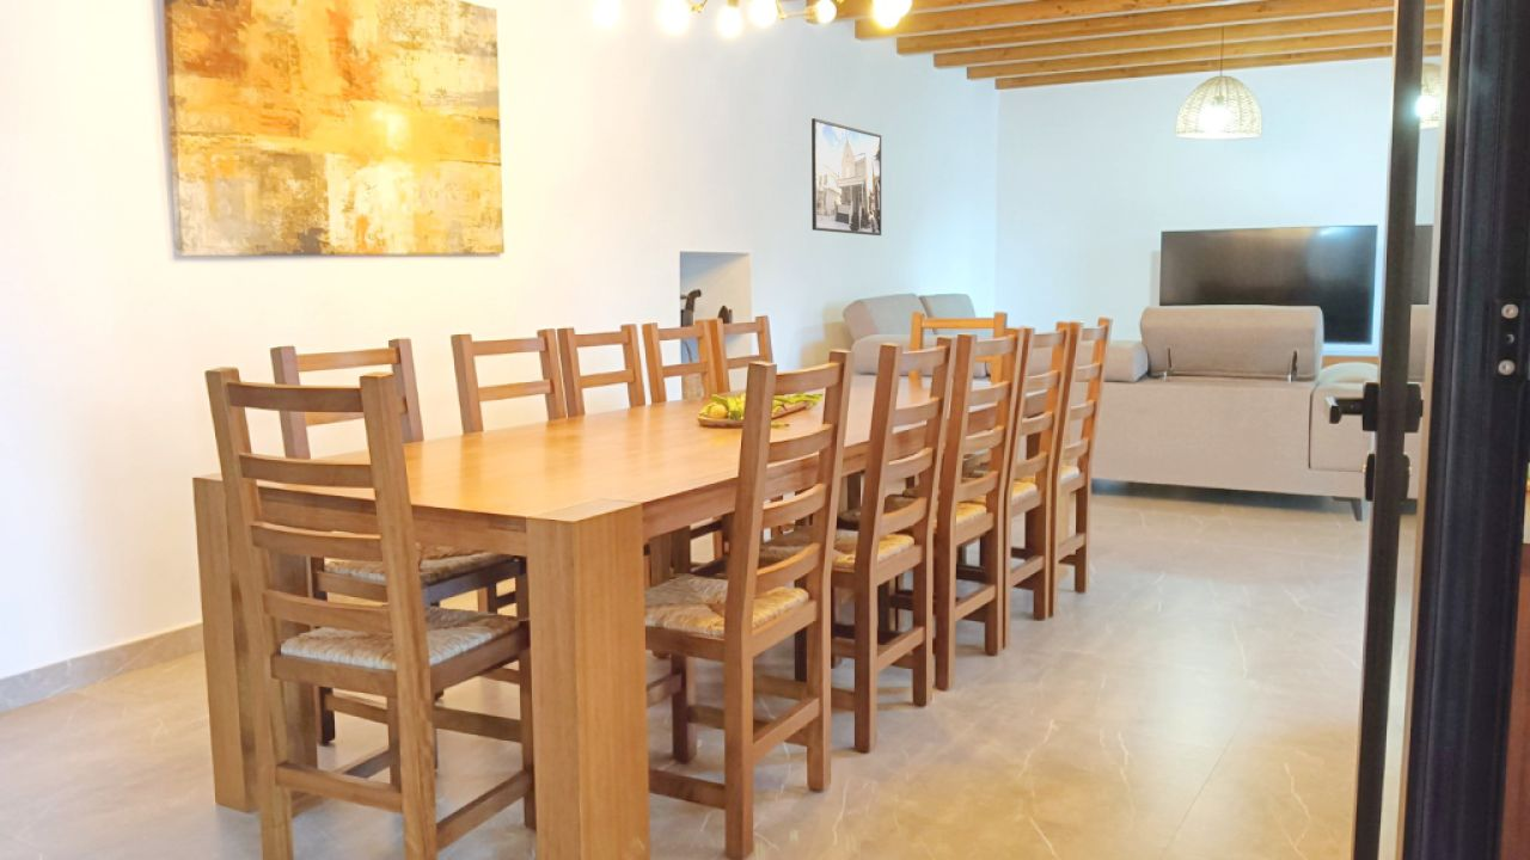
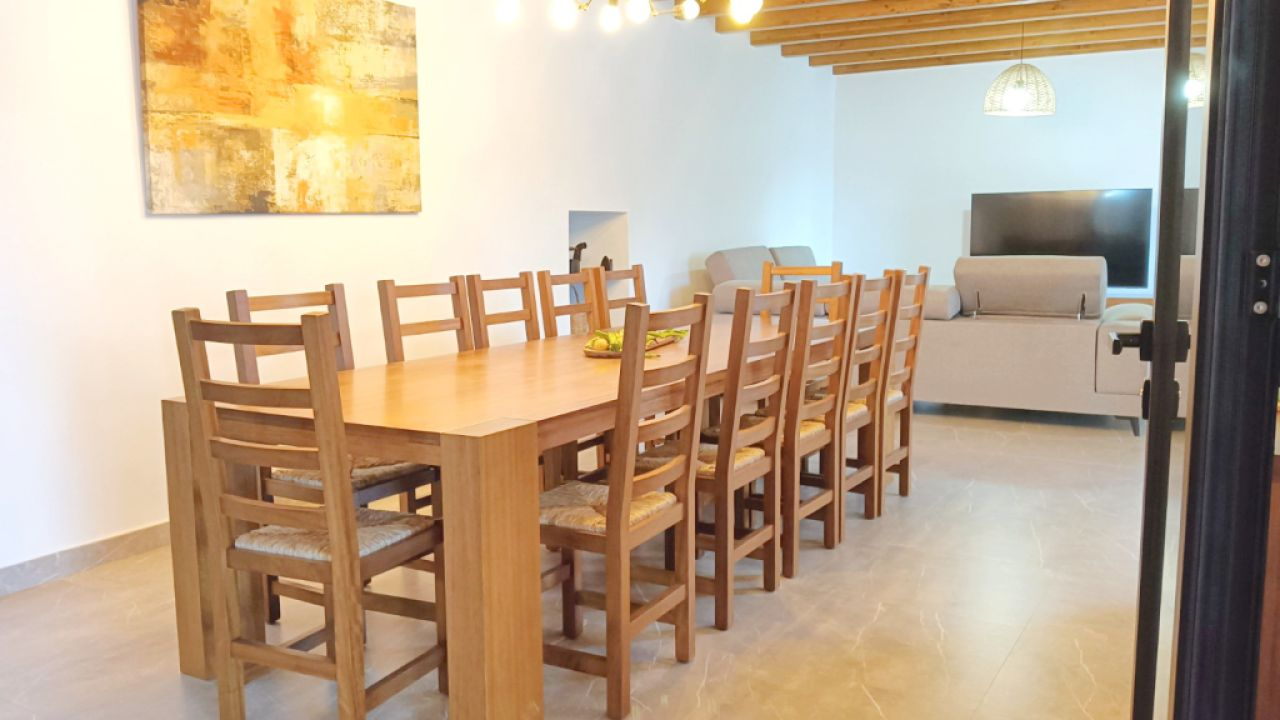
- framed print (847, 180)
